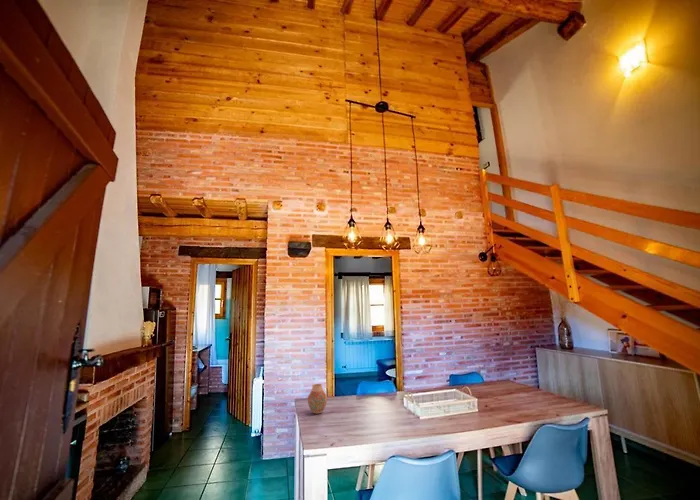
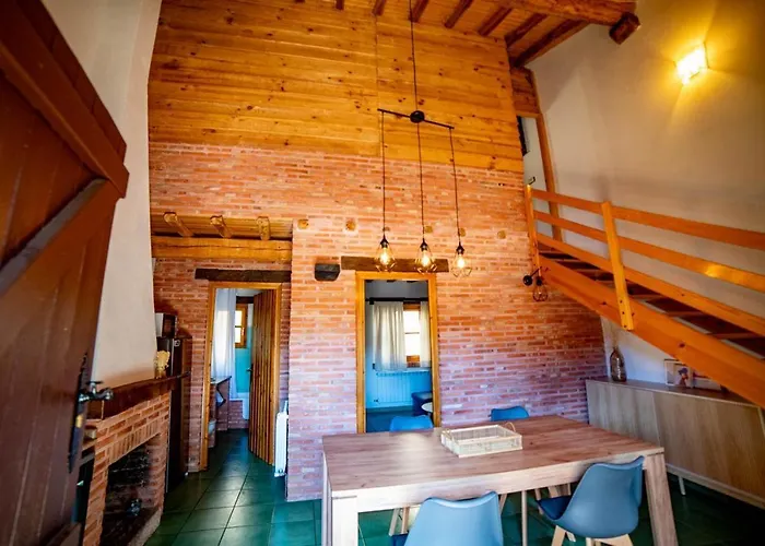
- vase (317, 398)
